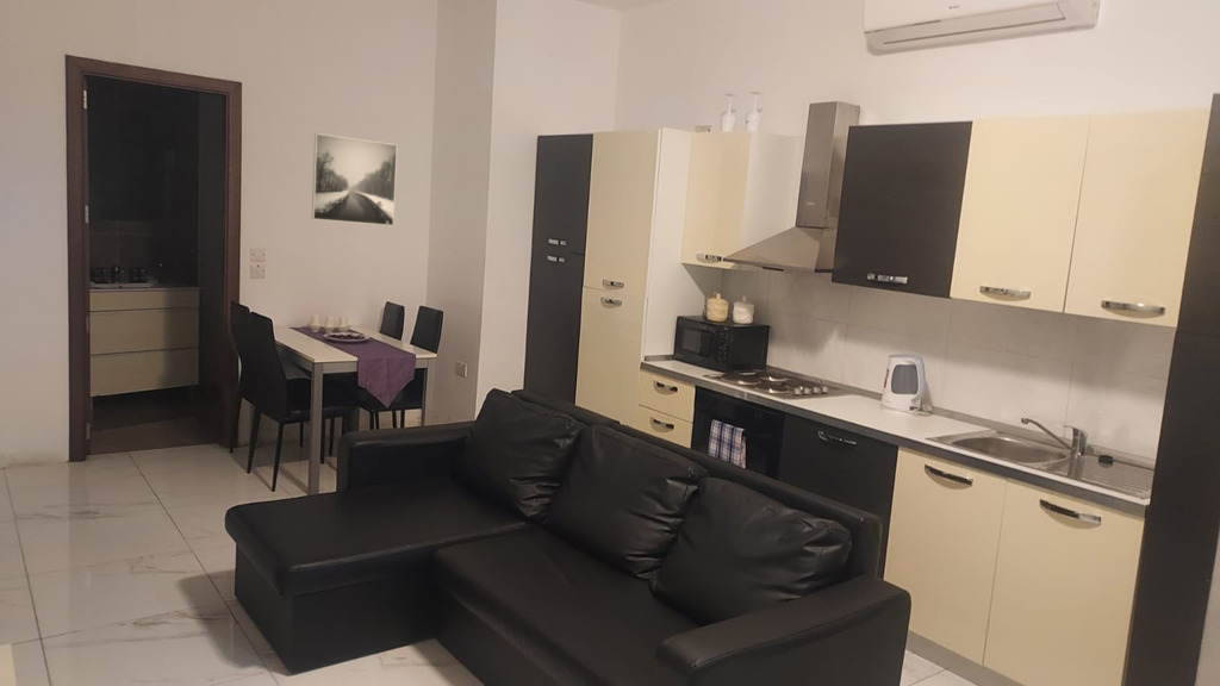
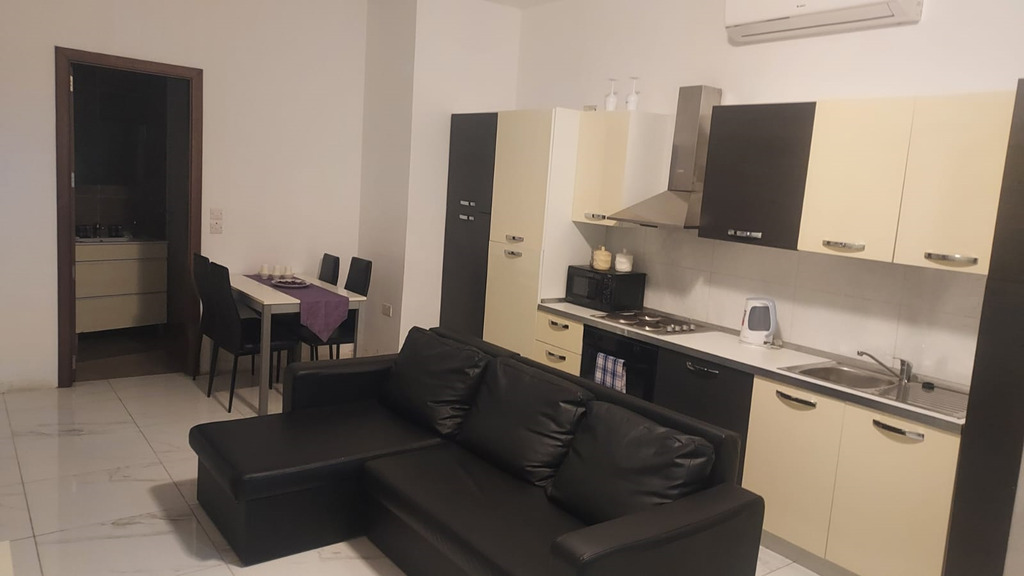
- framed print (355, 181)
